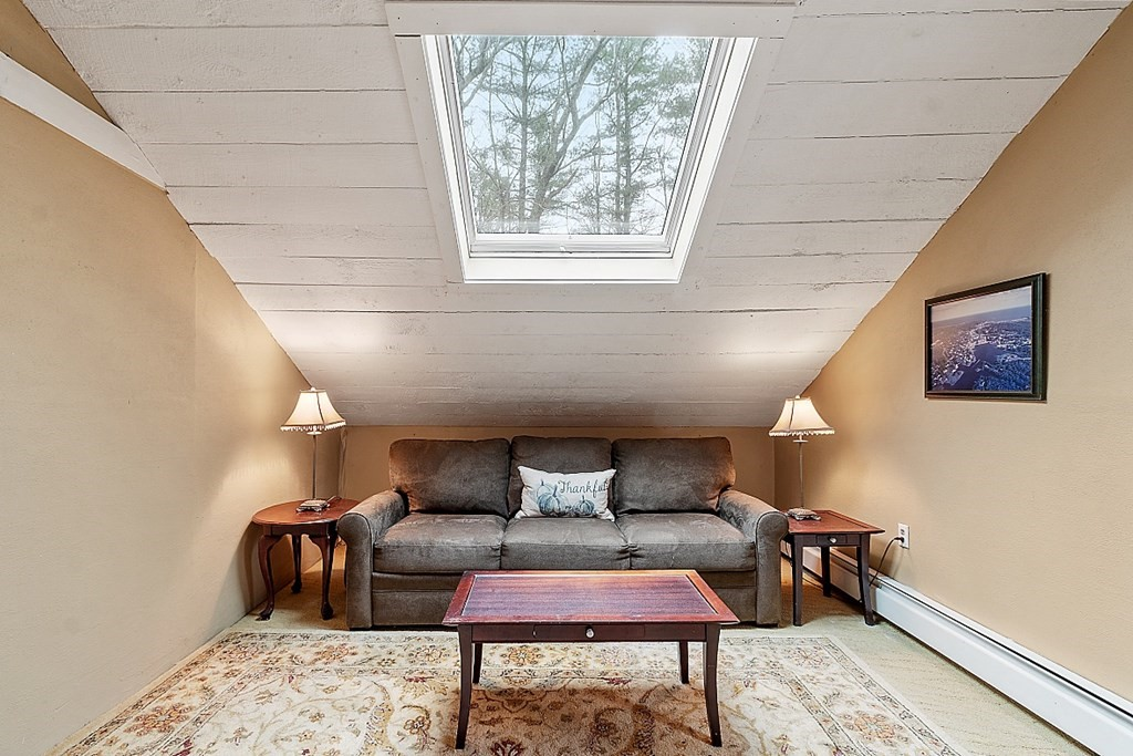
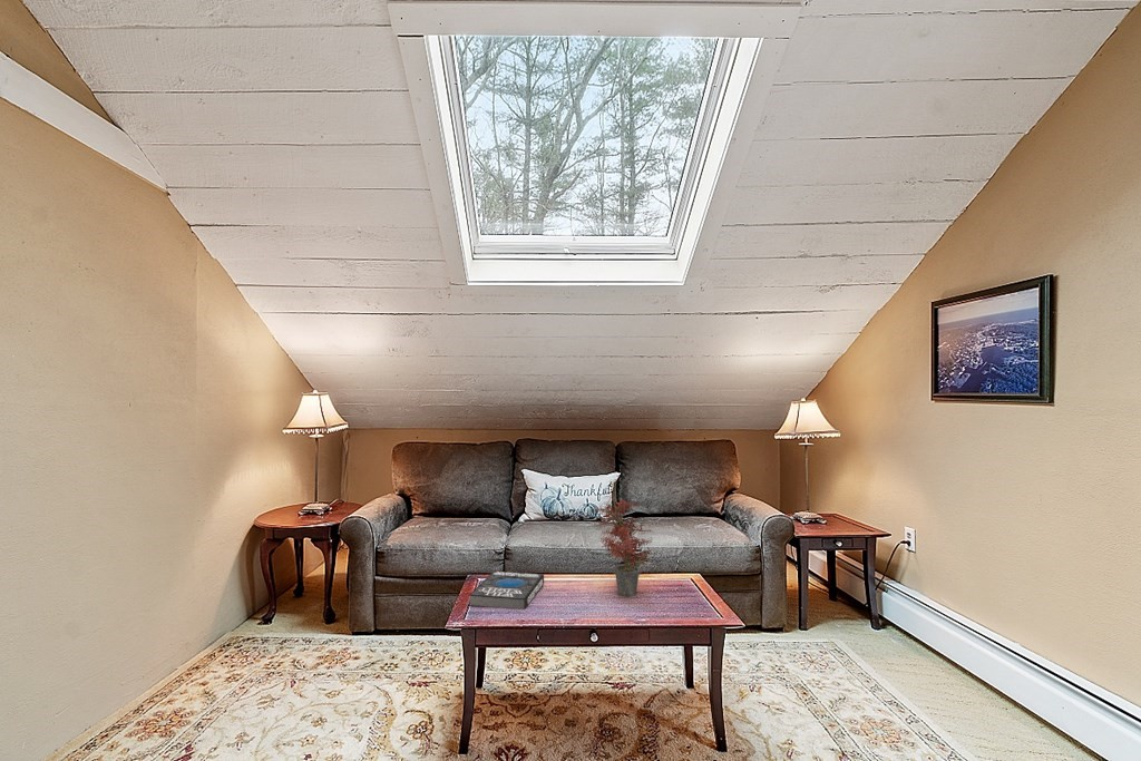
+ book (508, 588)
+ potted plant (623, 536)
